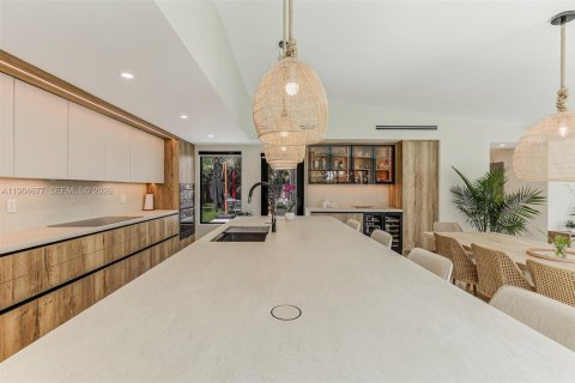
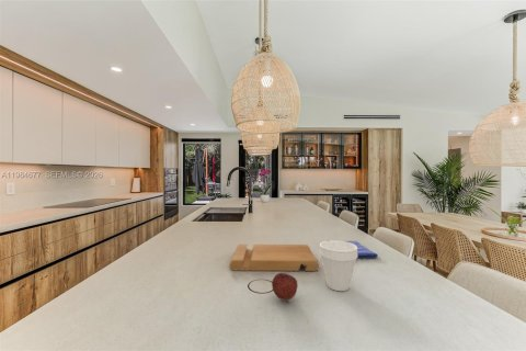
+ dish towel (350, 242)
+ cutting board (273, 256)
+ cup (338, 265)
+ fruit (284, 286)
